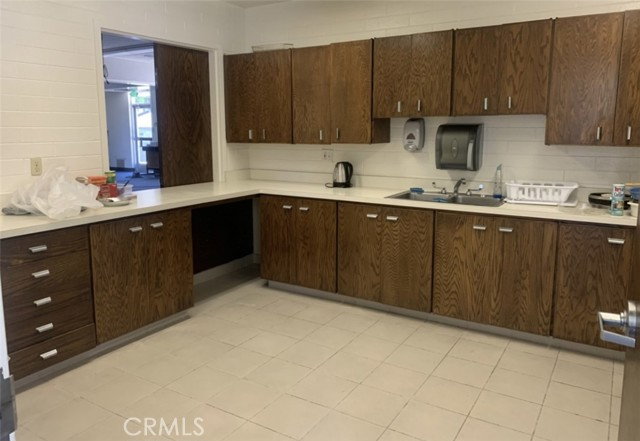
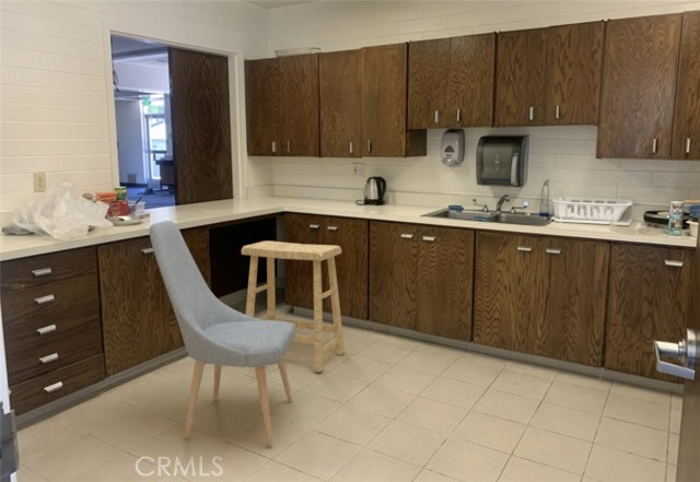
+ chair (224, 324)
+ stool (275, 302)
